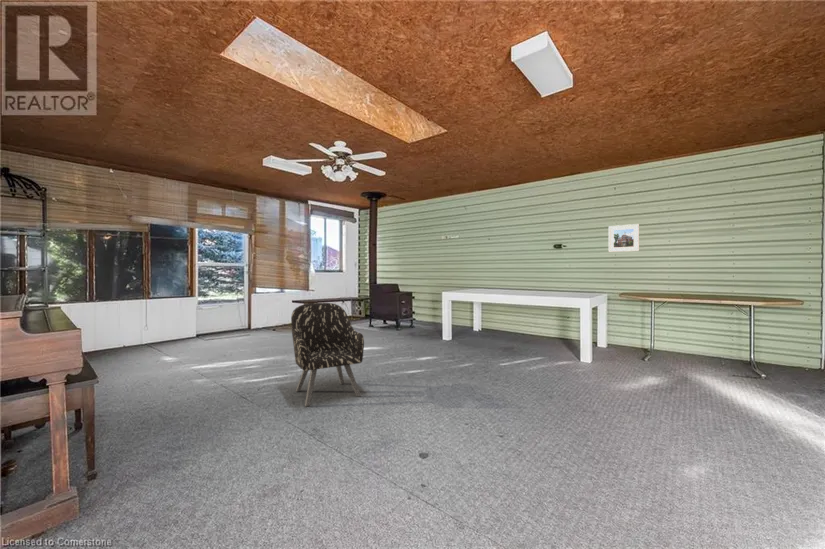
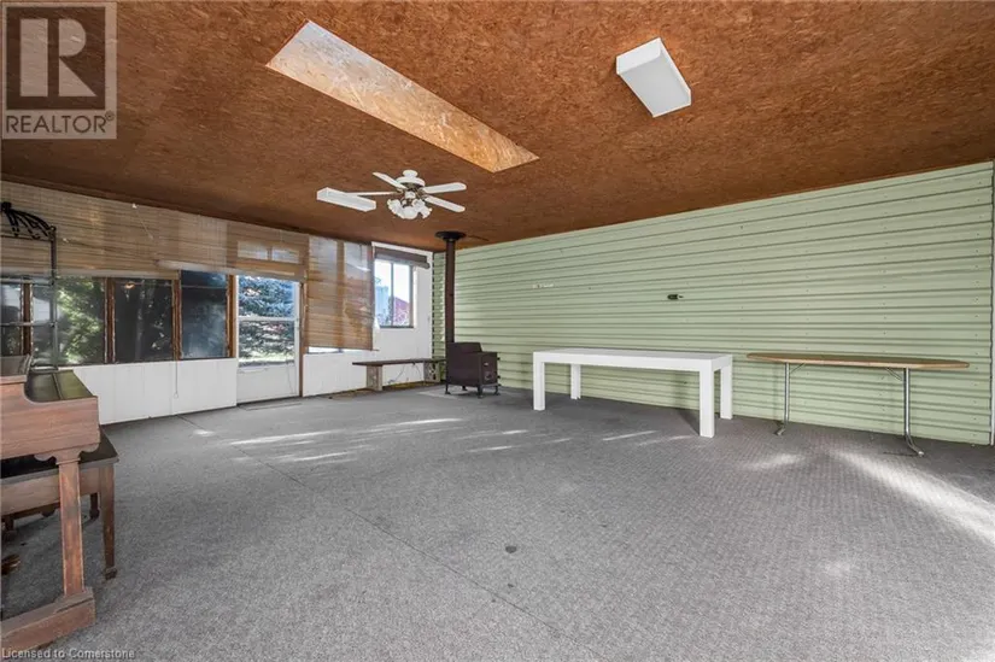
- armchair (325, 348)
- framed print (623, 238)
